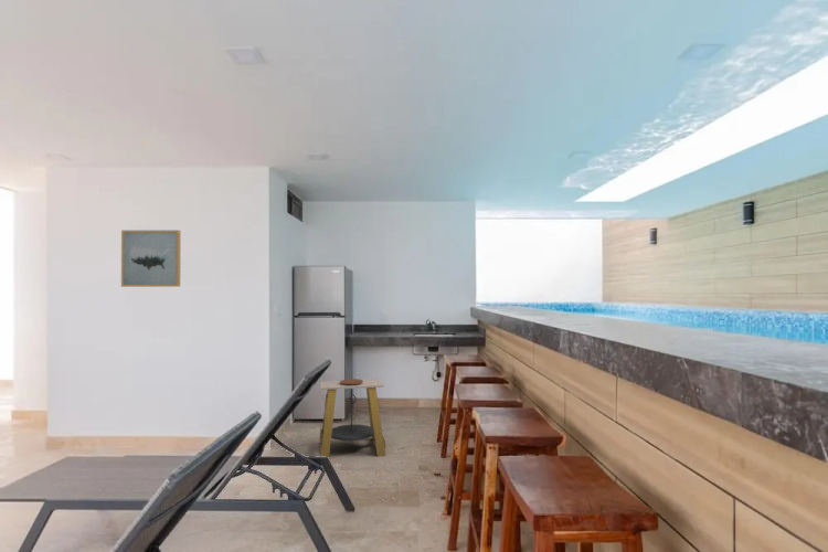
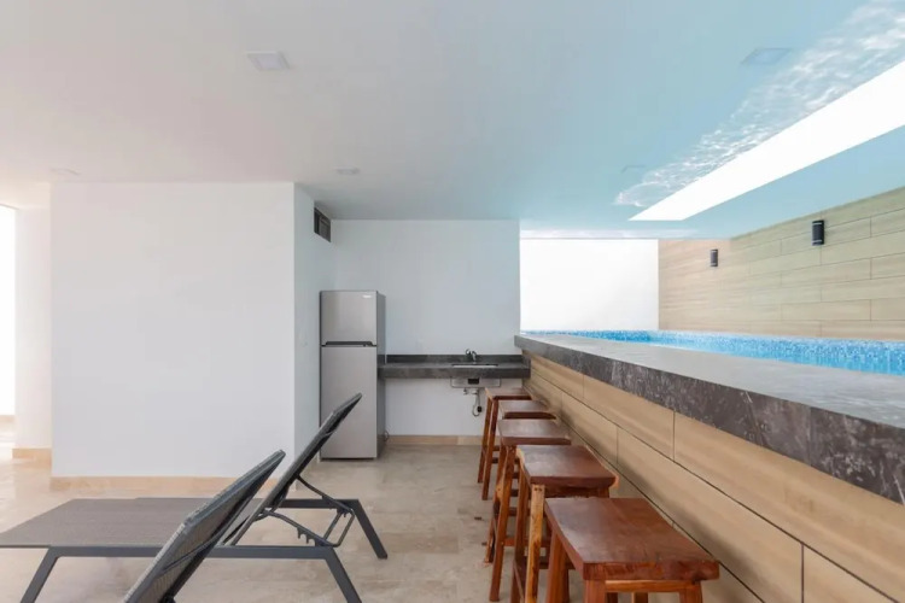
- wall art (150, 258)
- side table (351, 414)
